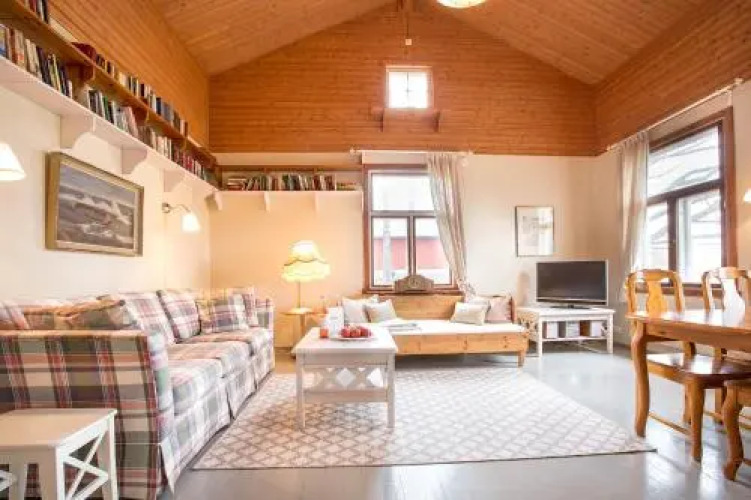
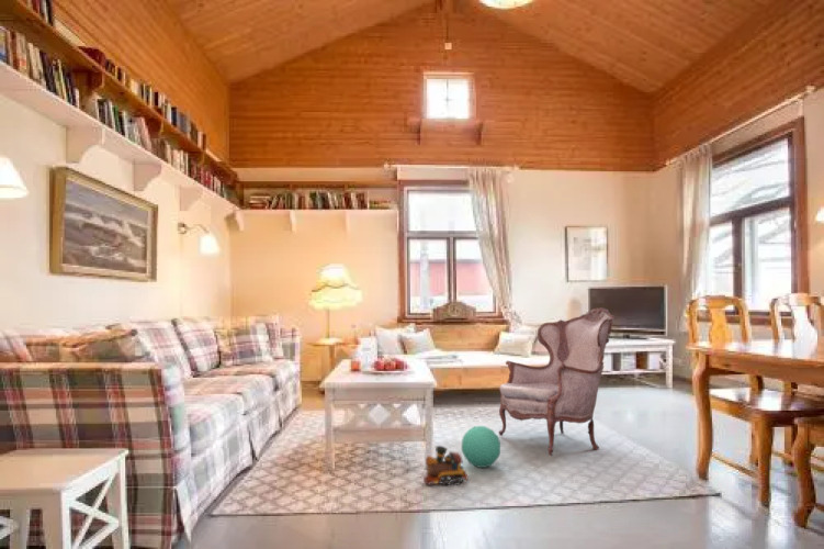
+ armchair (558, 373)
+ ball (481, 446)
+ toy train (445, 463)
